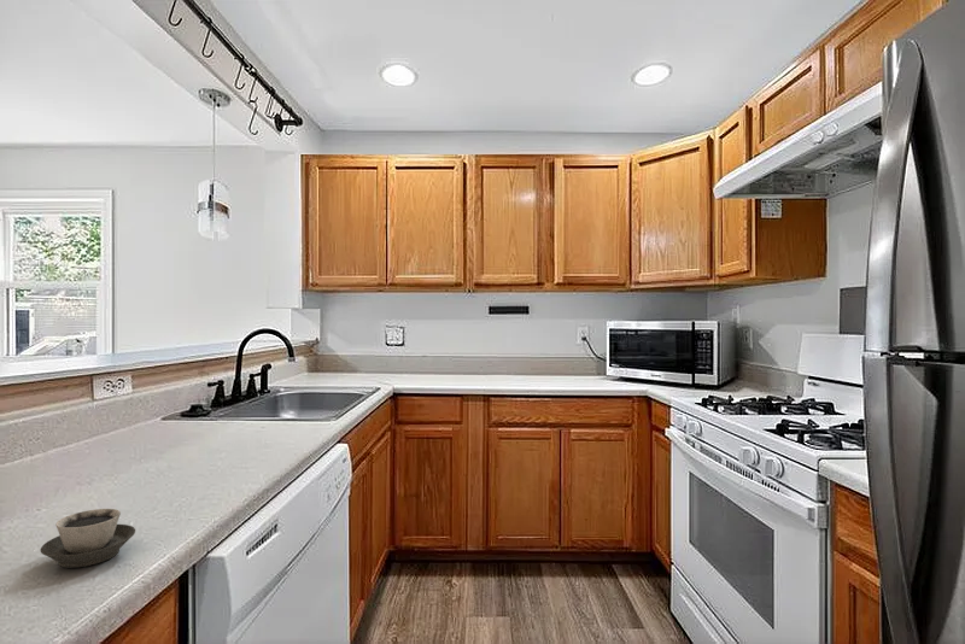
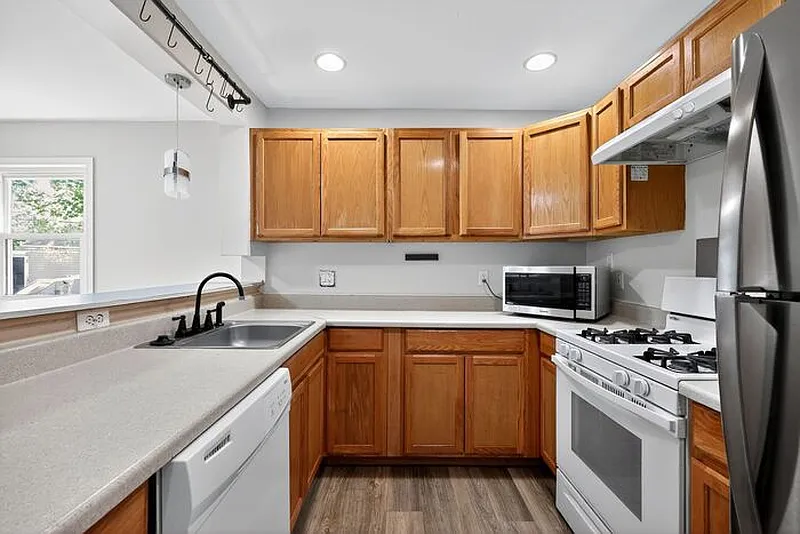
- cup (89, 537)
